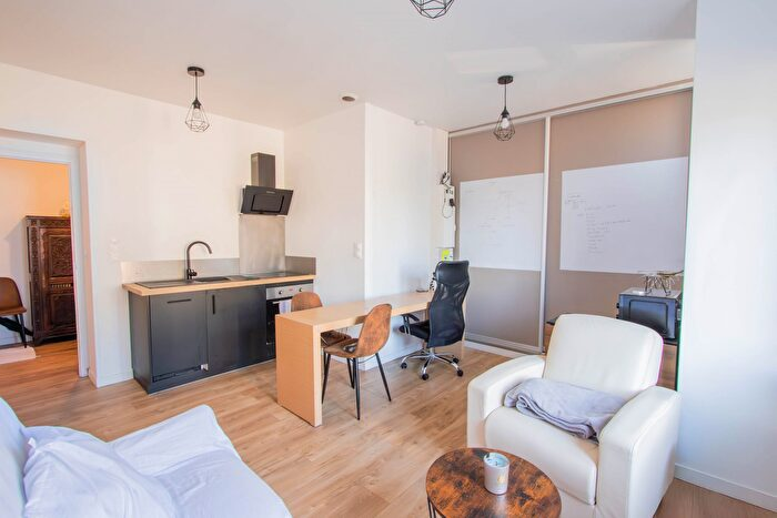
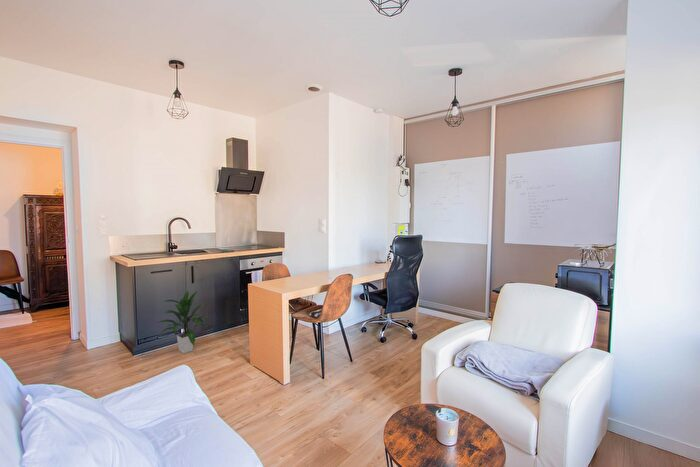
+ indoor plant (184, 321)
